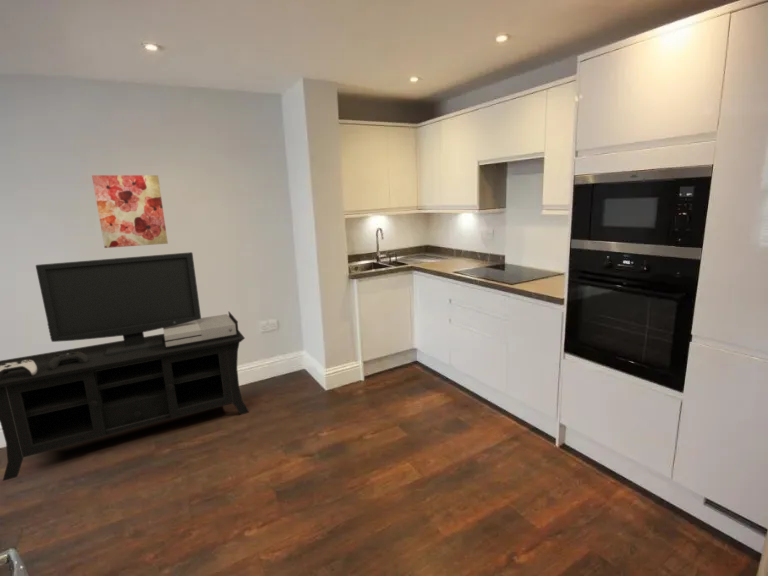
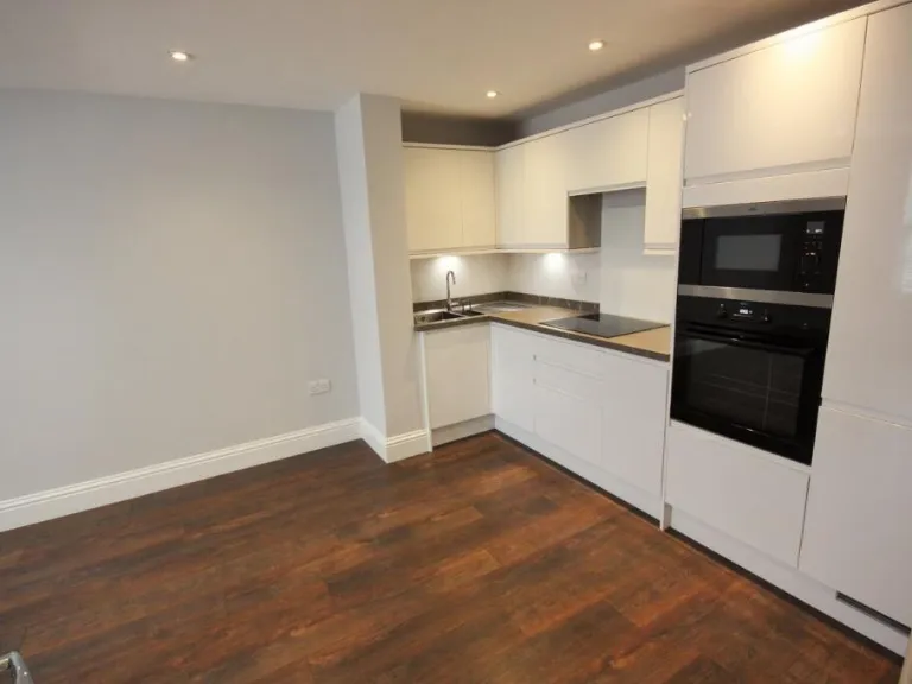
- media console (128, 347)
- wall art (131, 211)
